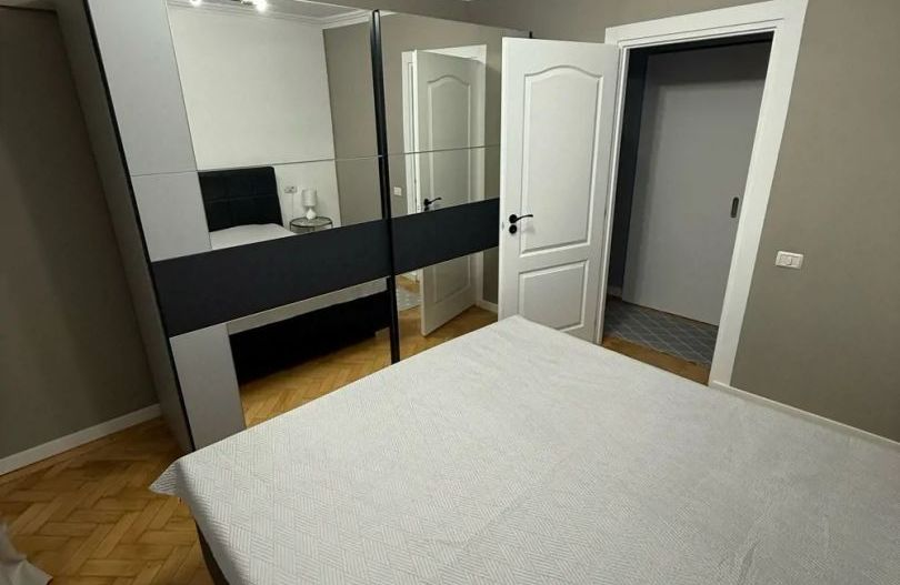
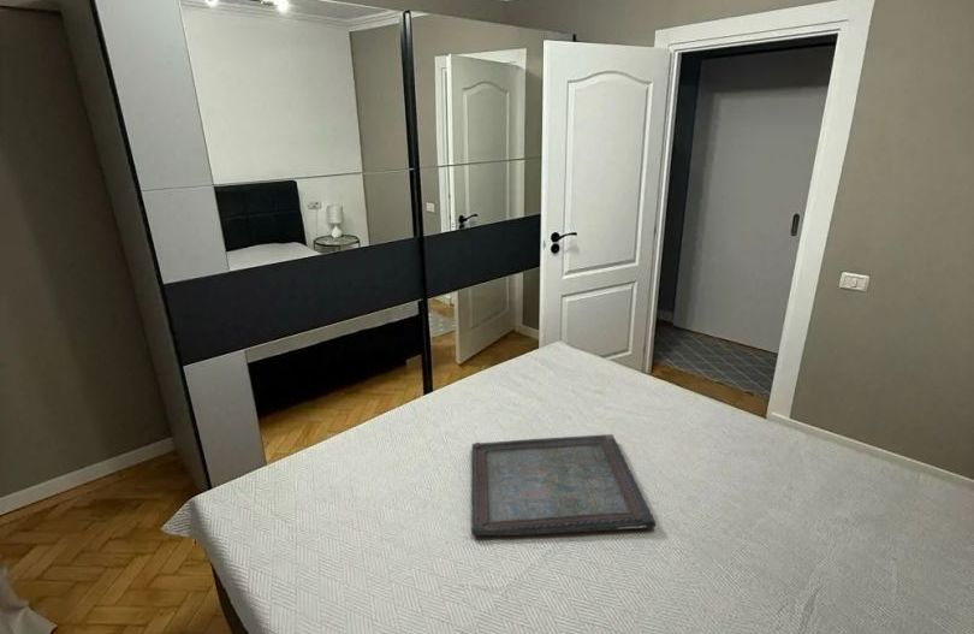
+ serving tray (552, 478)
